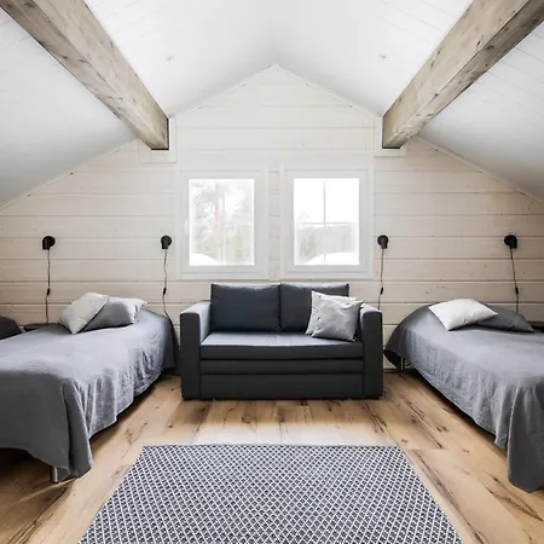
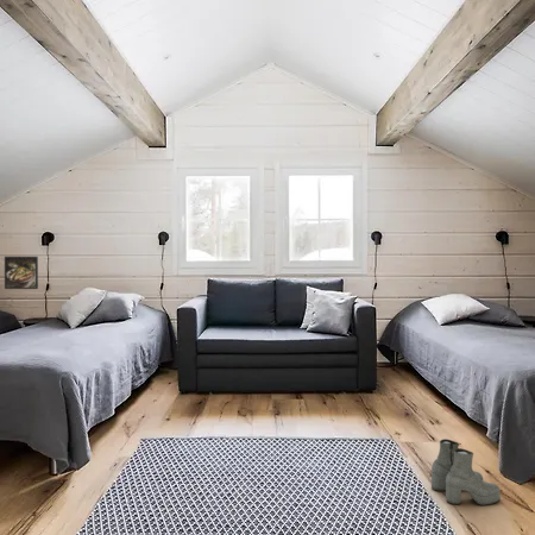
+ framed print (20, 272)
+ boots (464, 468)
